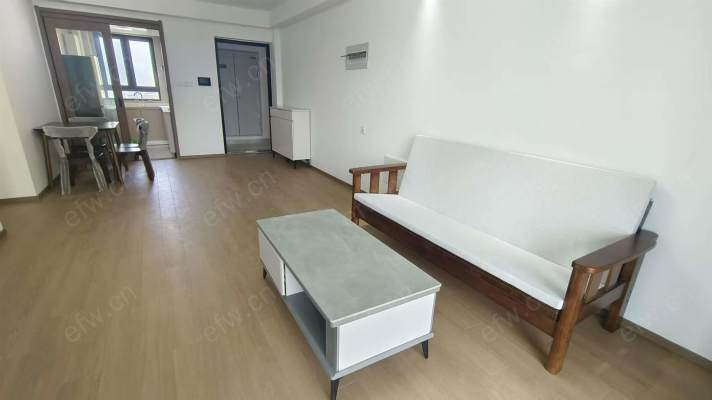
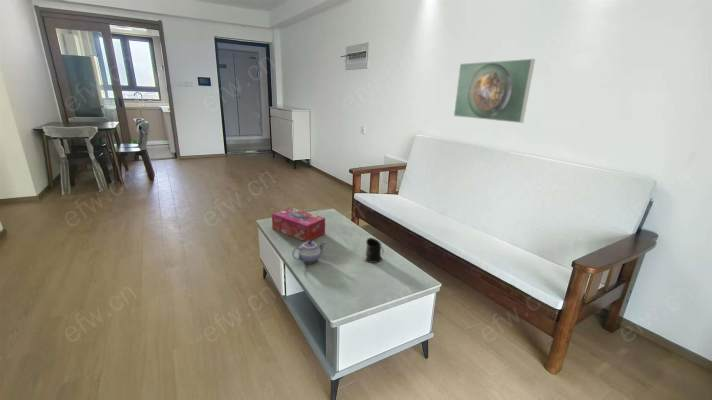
+ teapot (309, 250)
+ tissue box (298, 223)
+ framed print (489, 91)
+ mug (375, 250)
